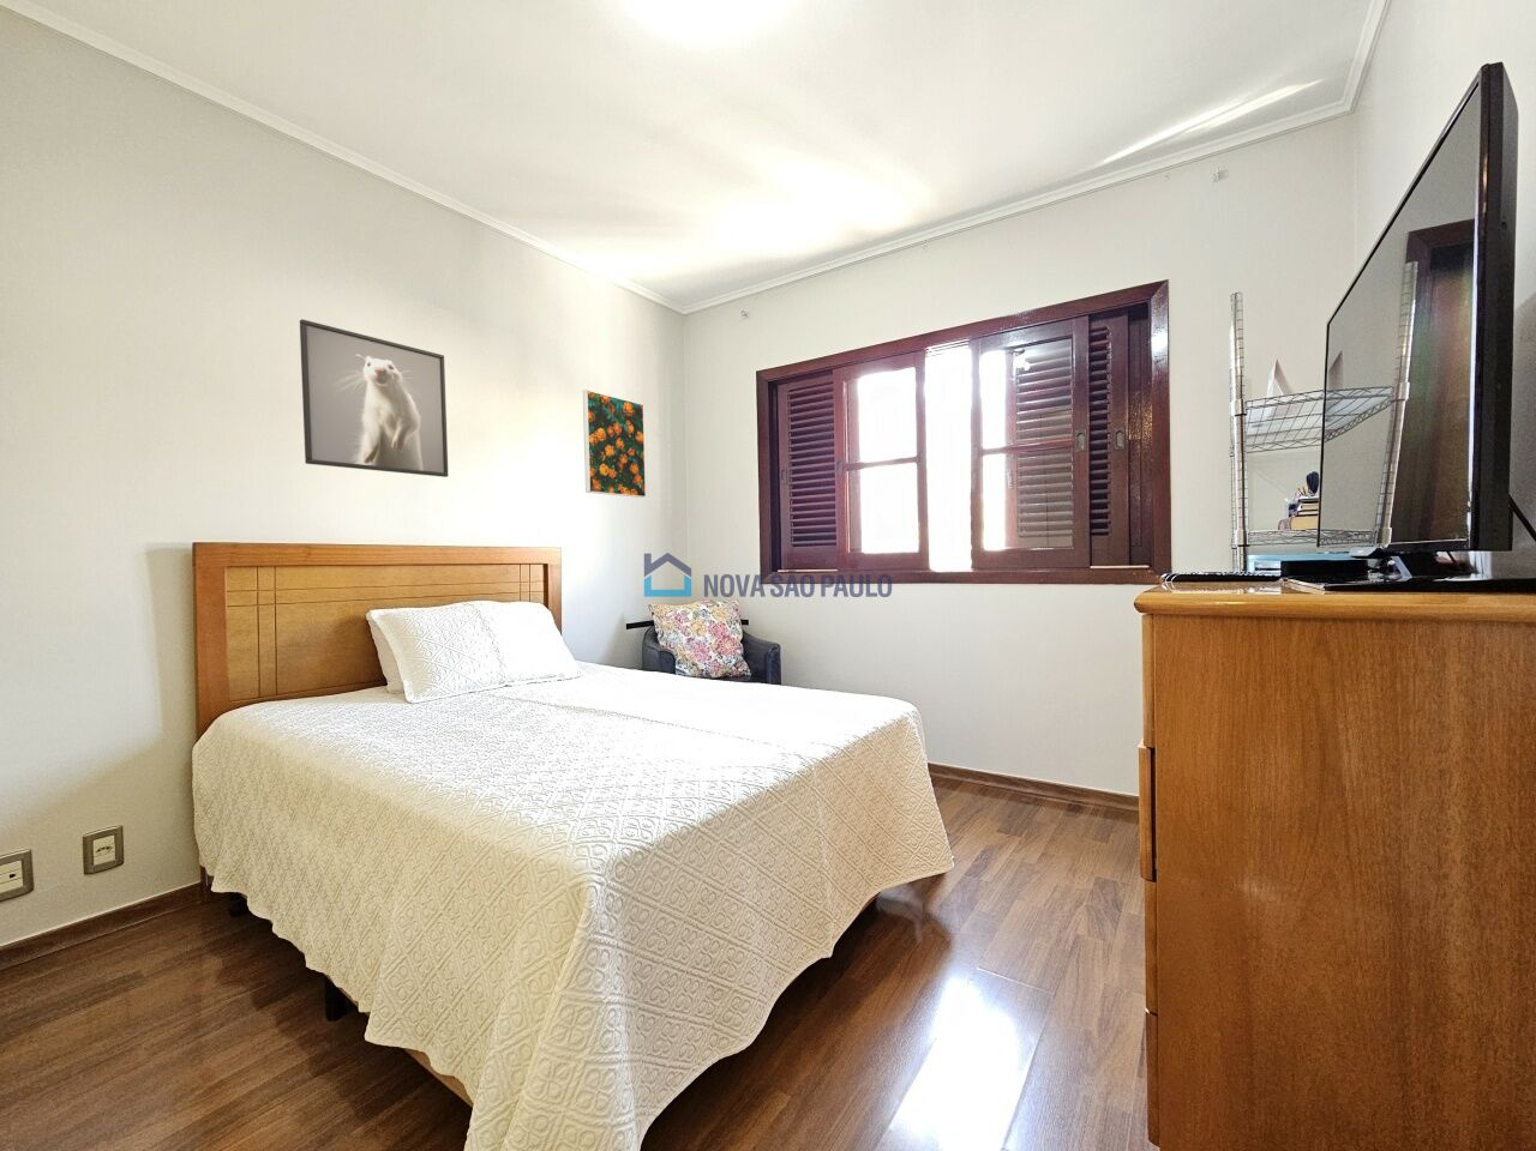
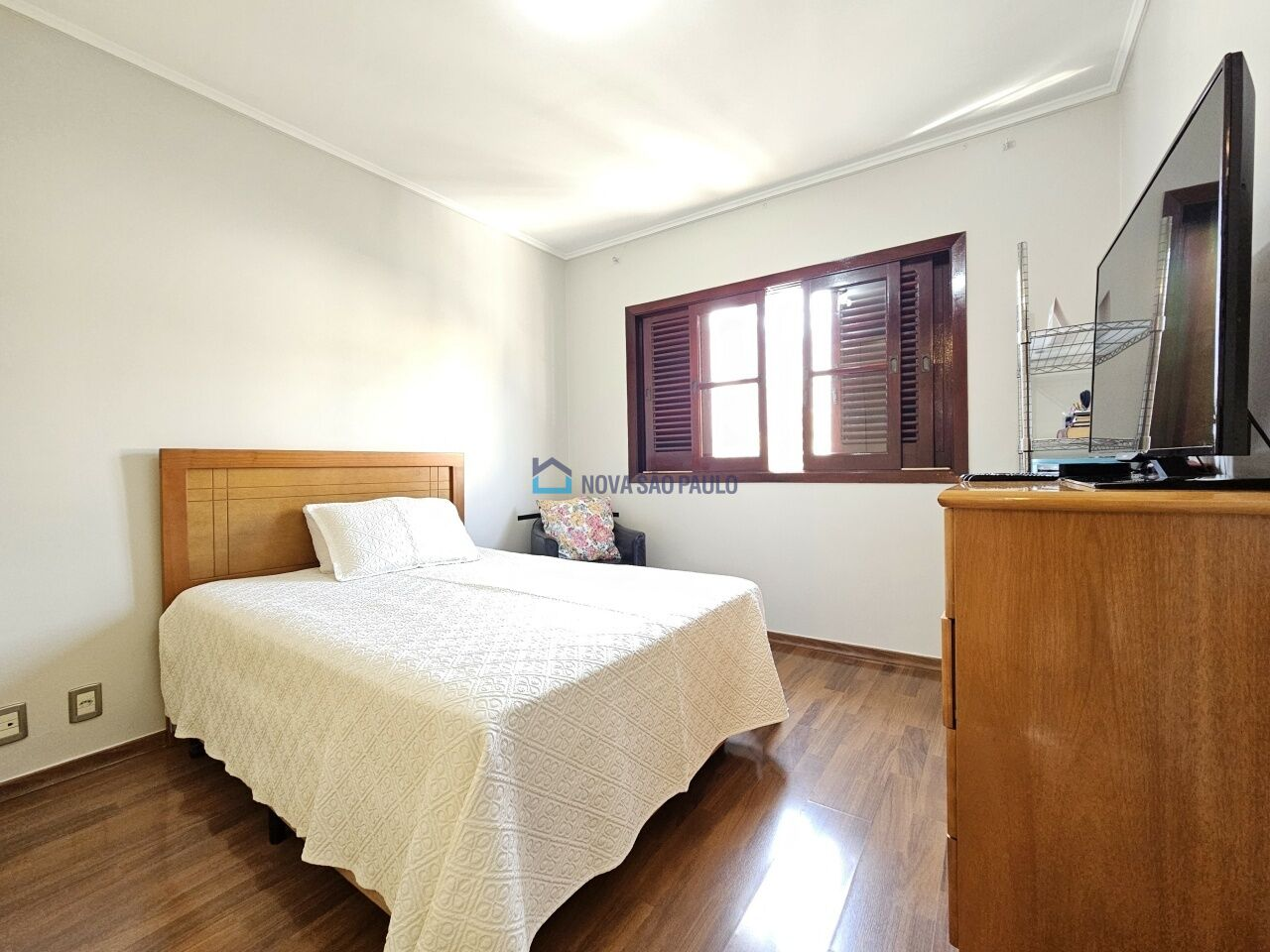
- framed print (616, 446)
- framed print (380, 404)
